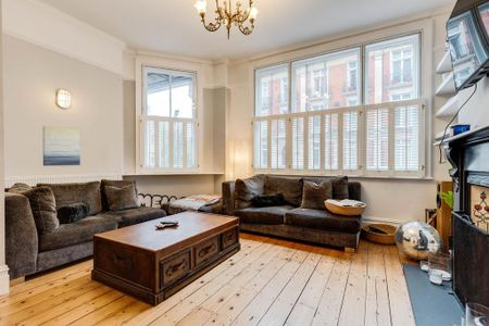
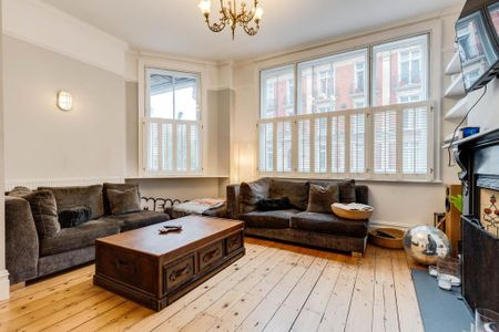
- wall art (62, 147)
